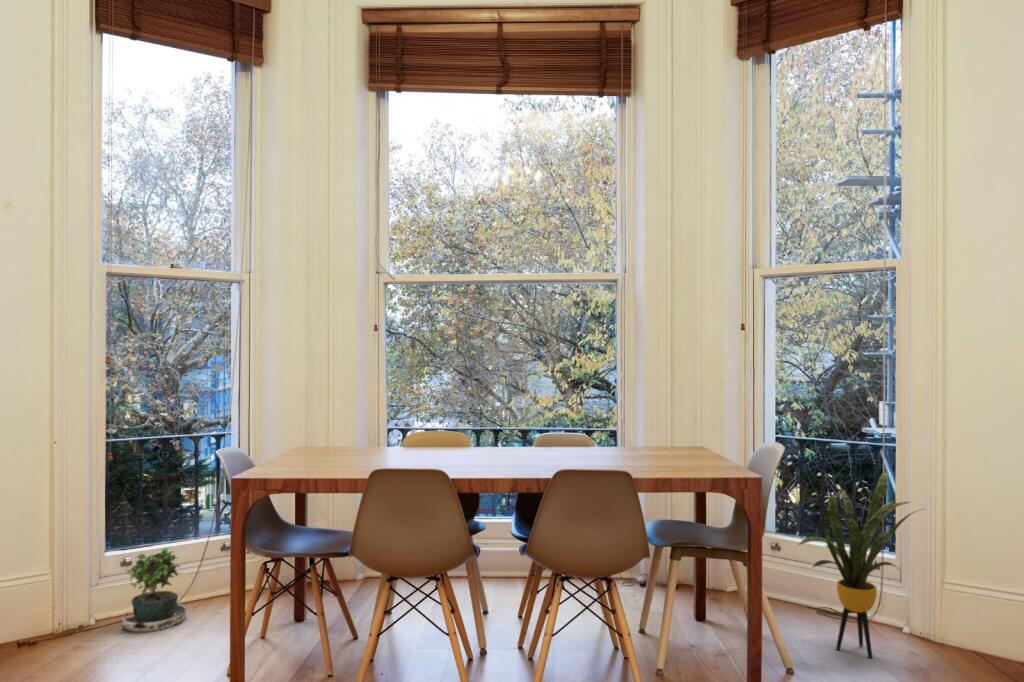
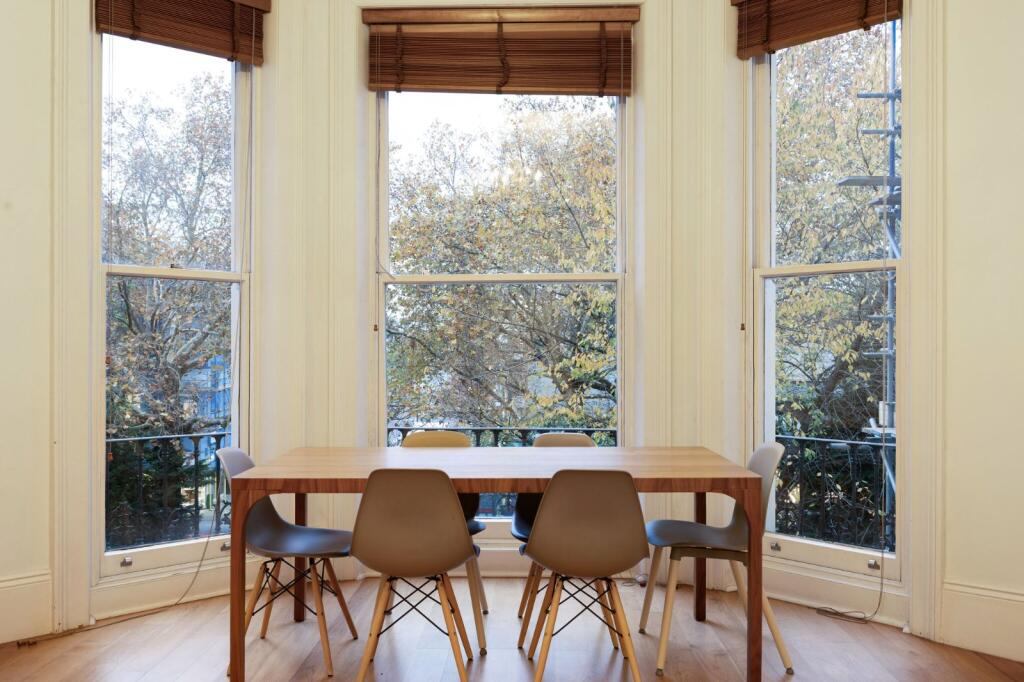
- house plant (867, 565)
- potted plant (153, 586)
